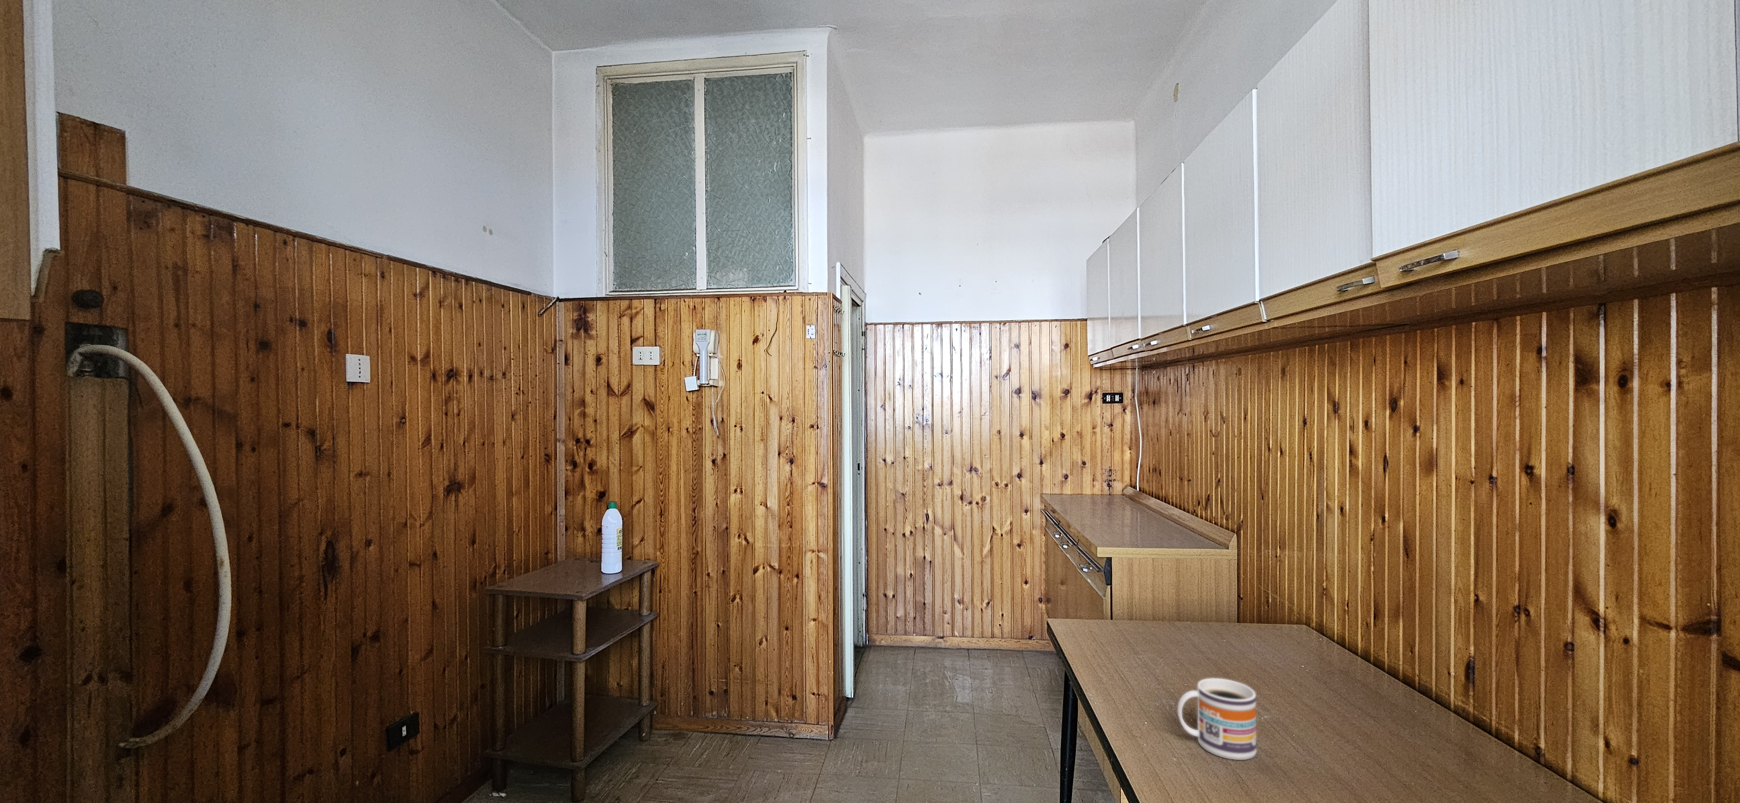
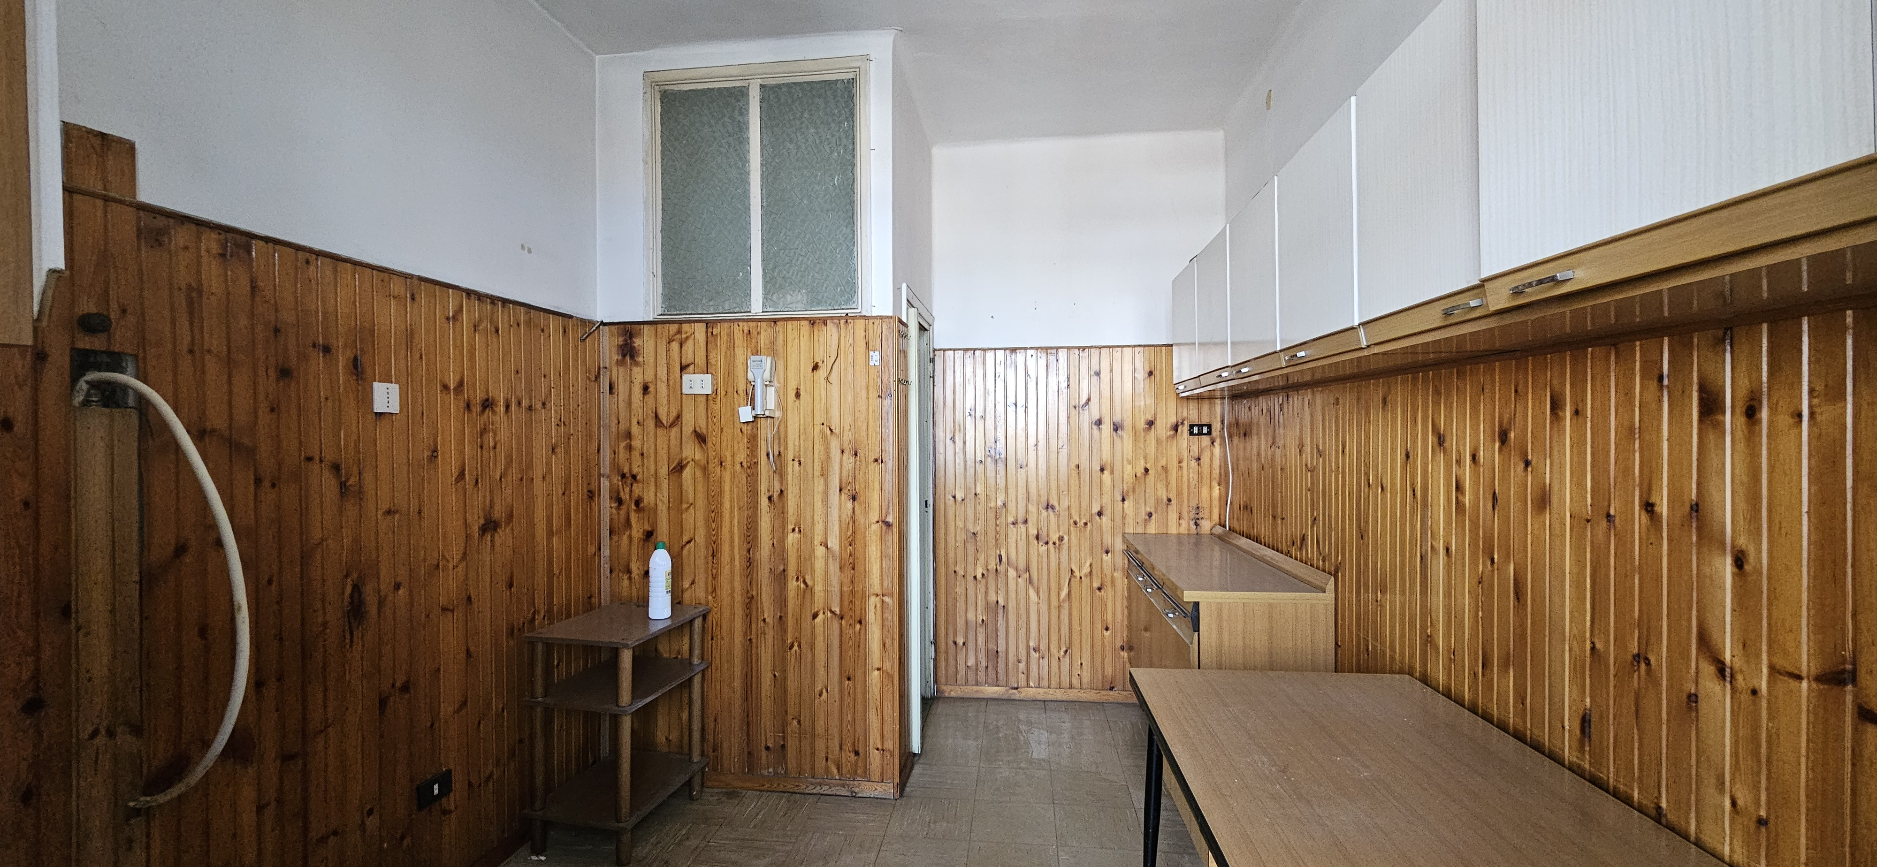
- mug (1220, 715)
